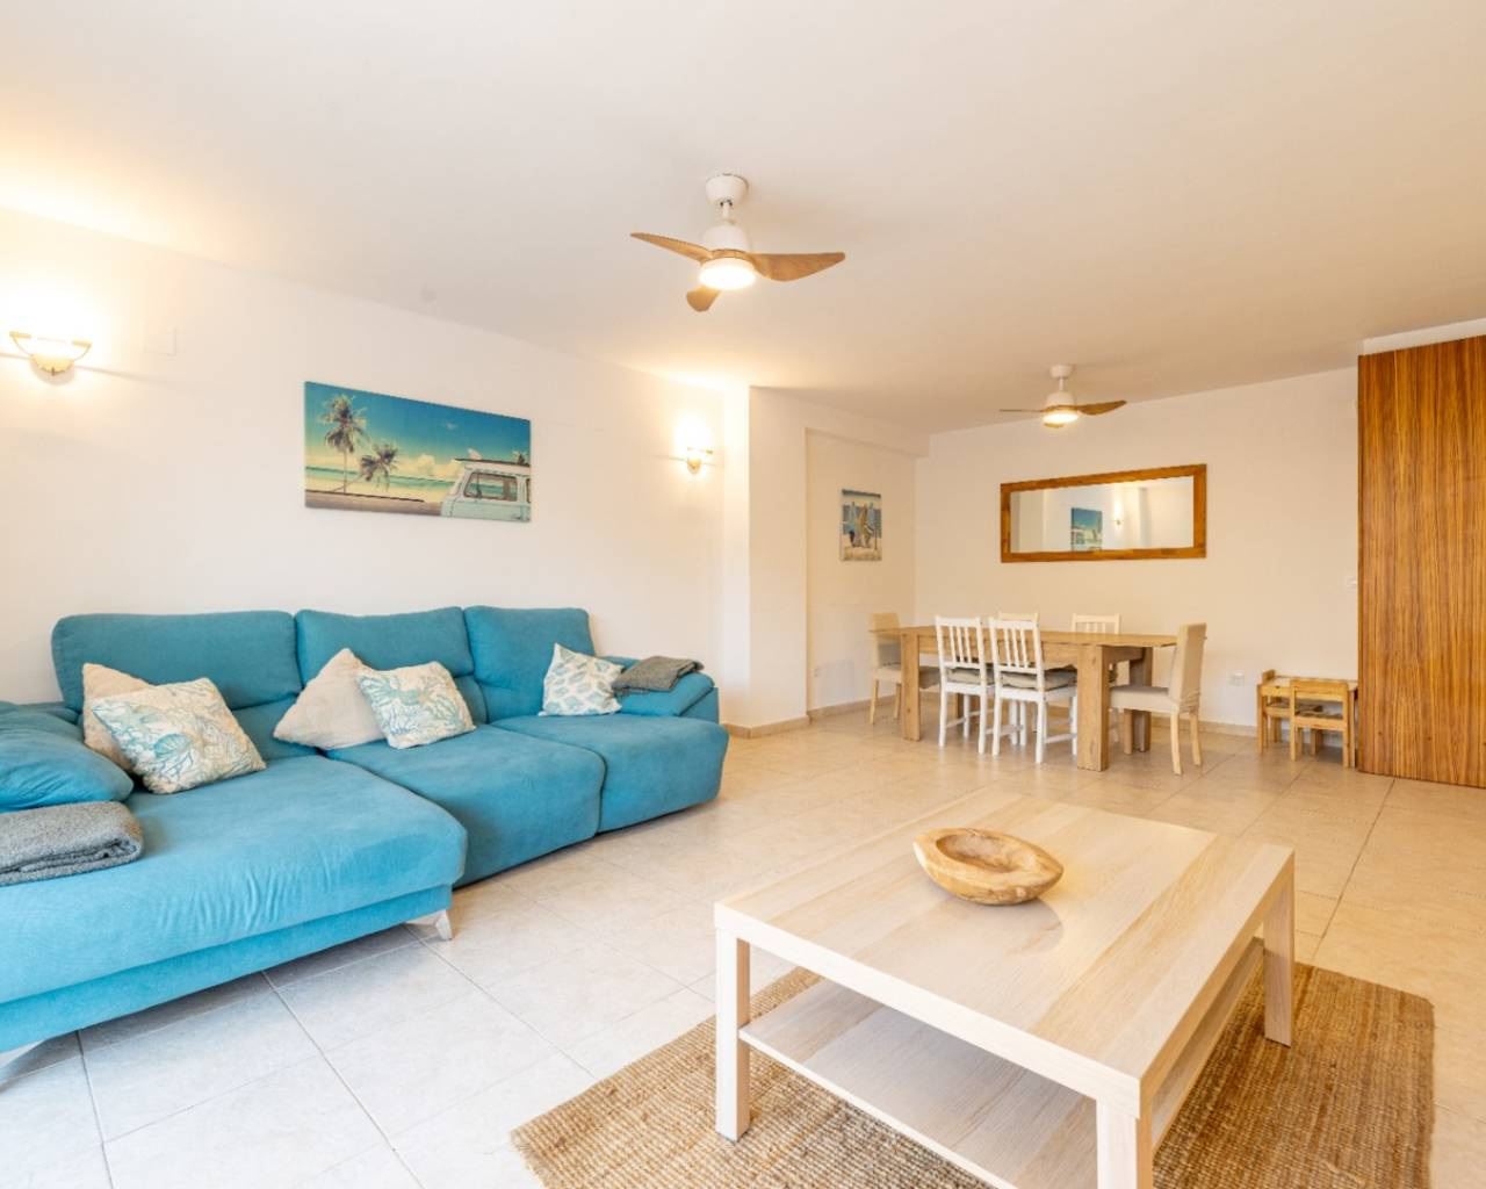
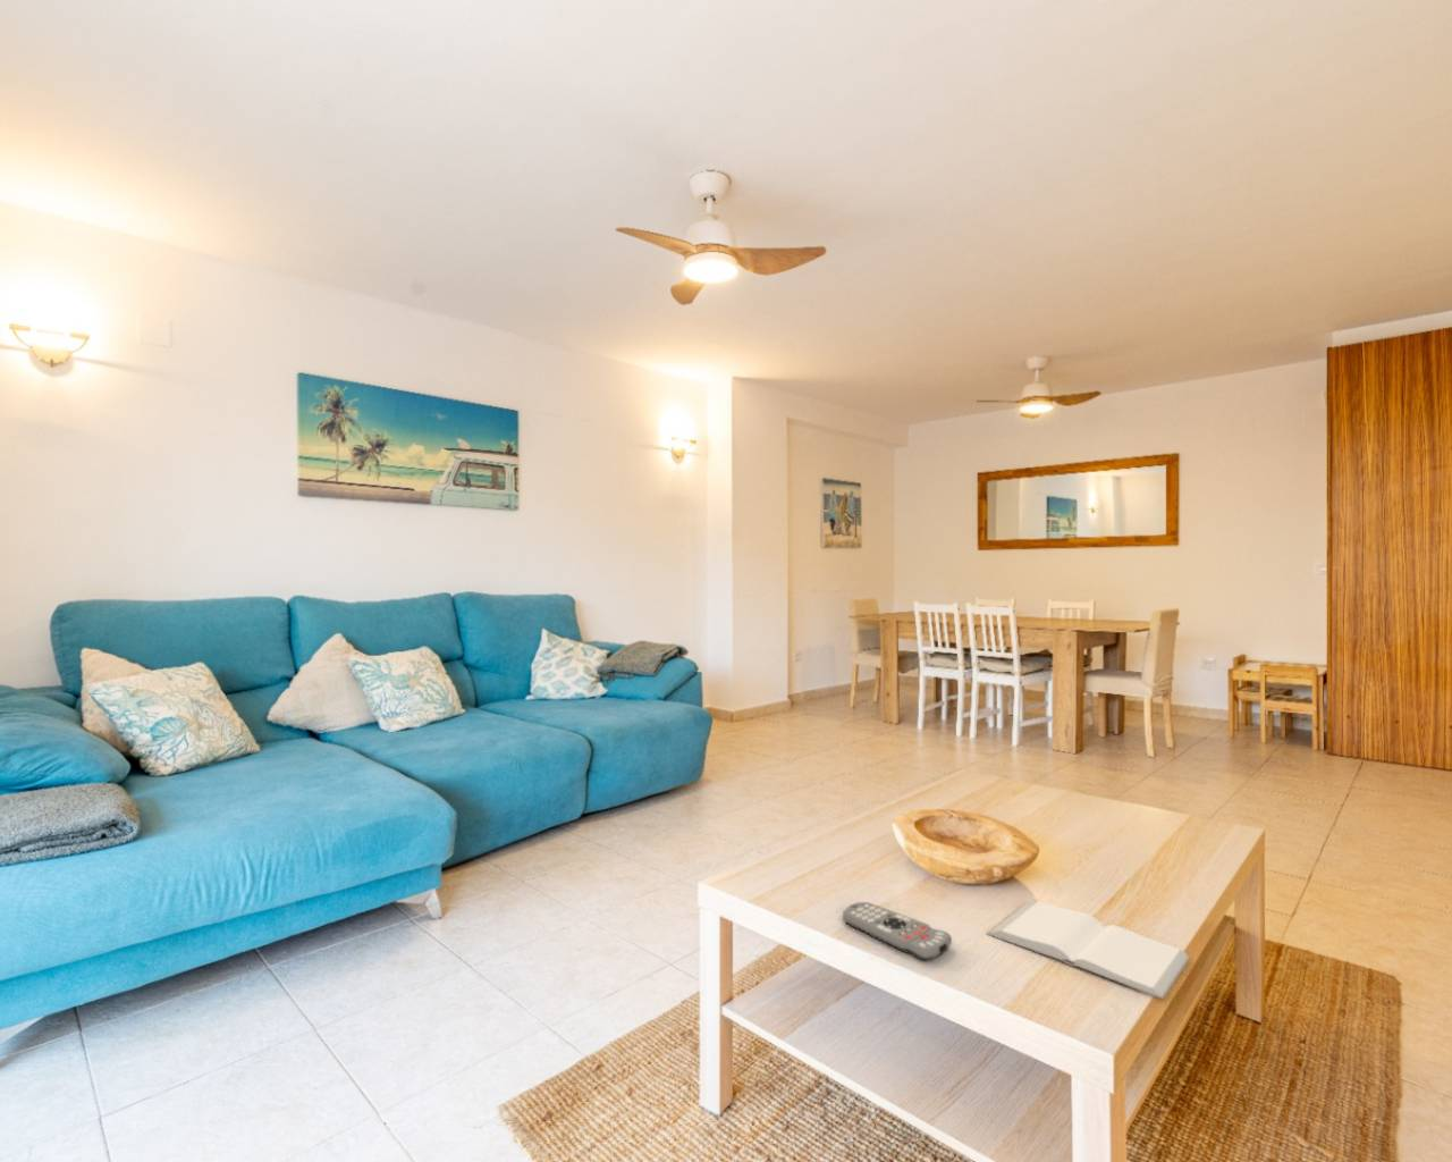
+ remote control (893, 928)
+ book (1085, 939)
